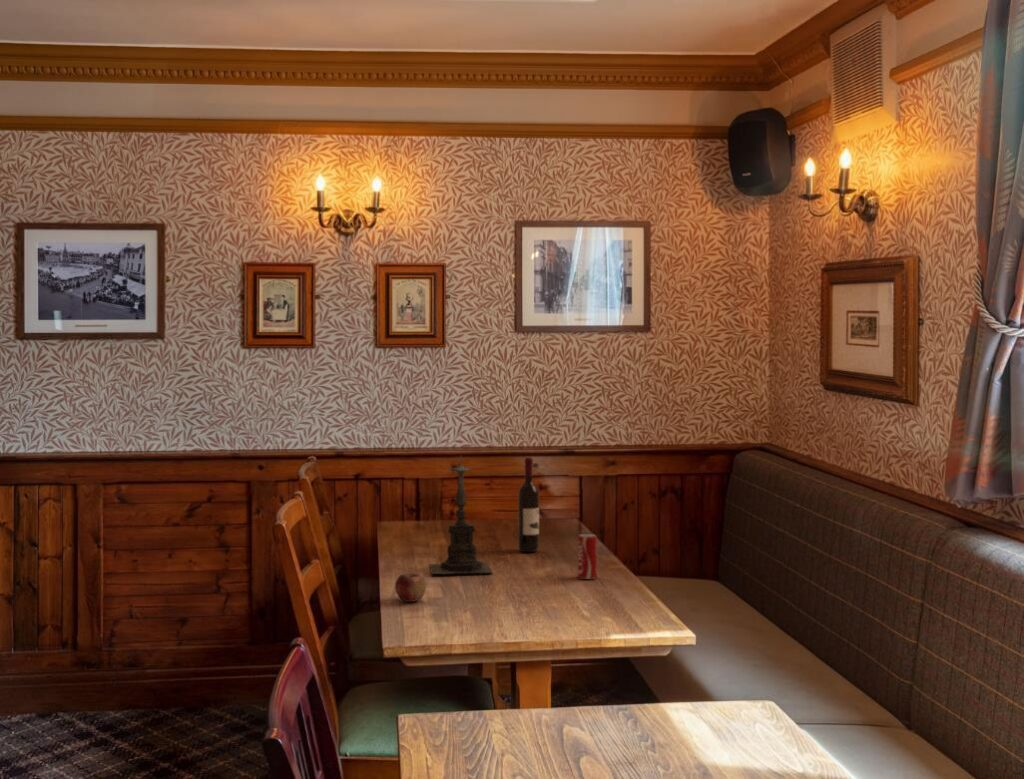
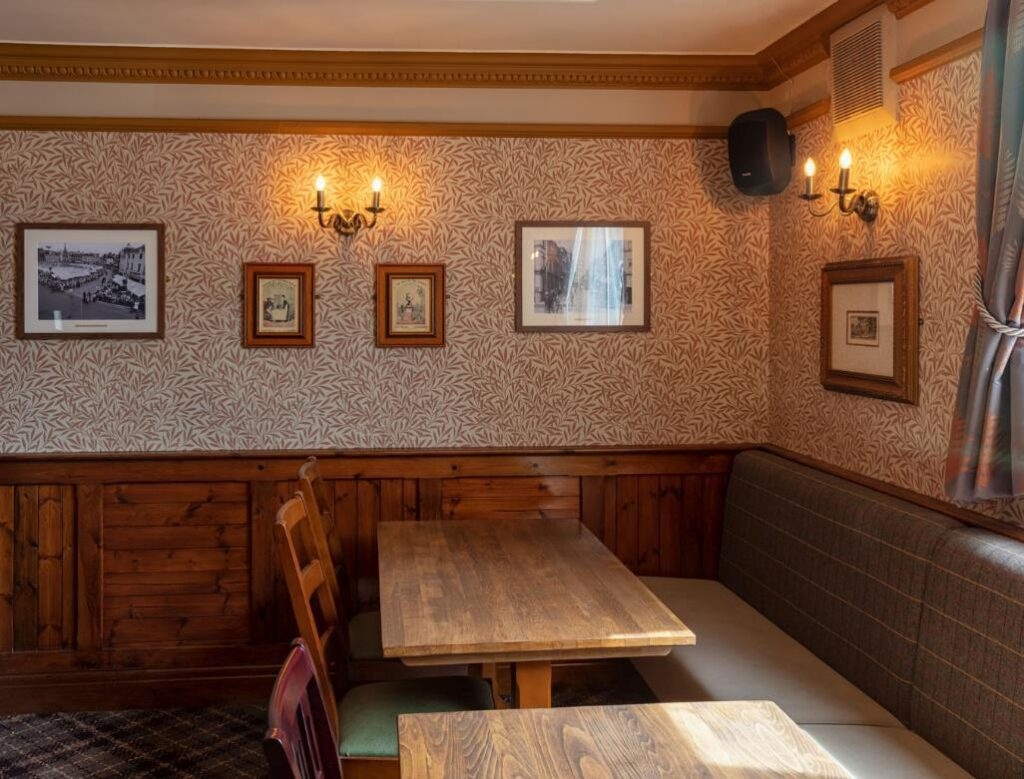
- wine bottle (528, 504)
- candle holder (460, 510)
- beverage can (587, 556)
- apple (410, 585)
